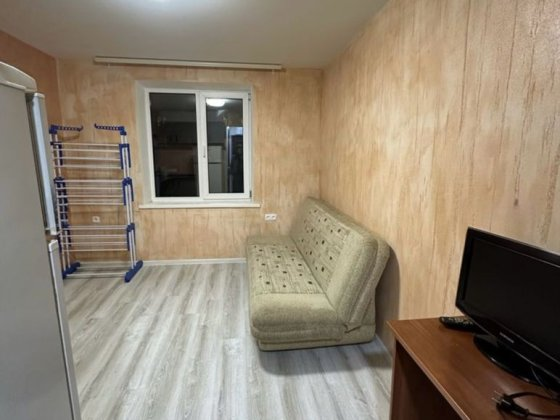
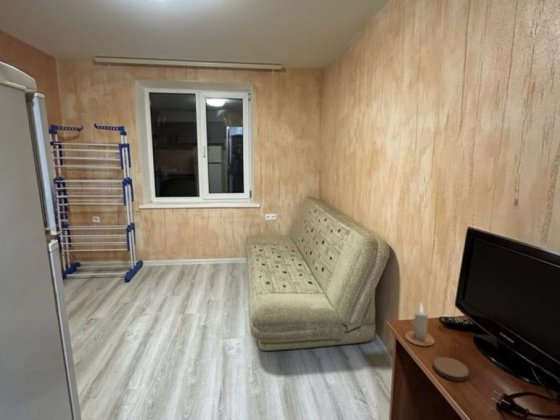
+ coaster (450, 368)
+ candle (420, 320)
